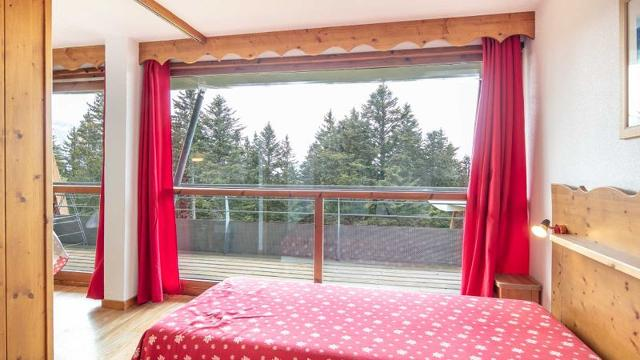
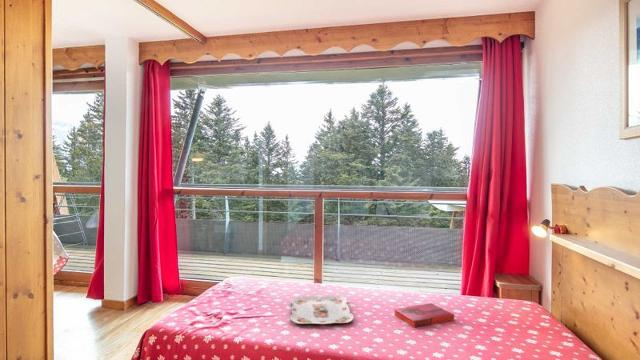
+ serving tray (320, 309)
+ hardback book (423, 314)
